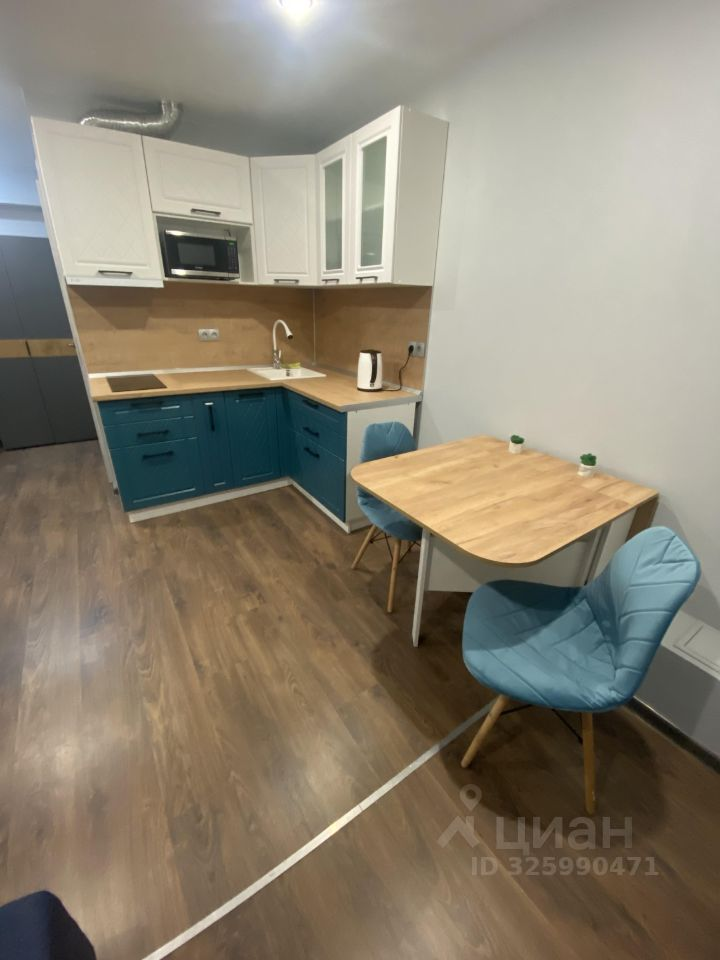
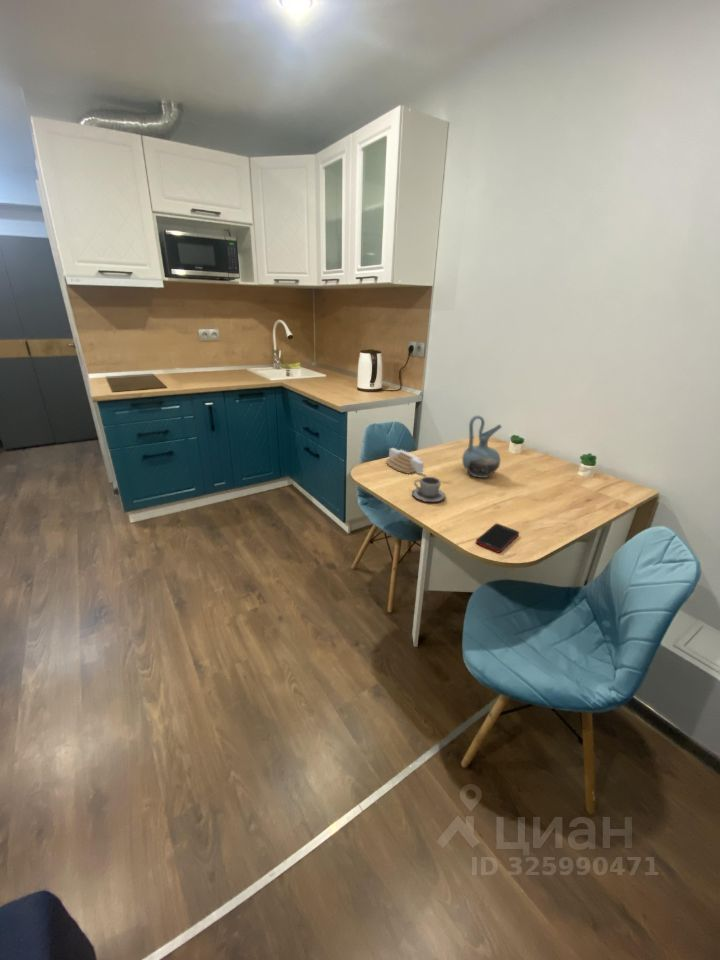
+ architectural model (401, 461)
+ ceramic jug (483, 445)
+ cup (429, 488)
+ cell phone (497, 537)
